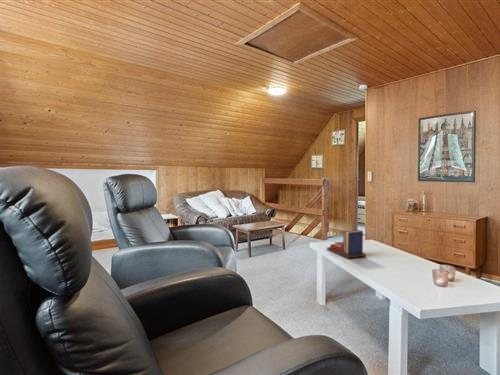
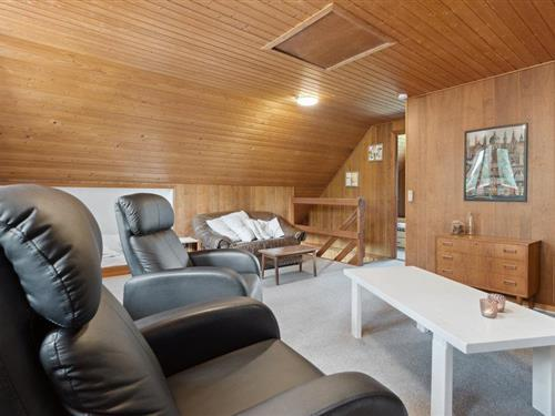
- book (345, 240)
